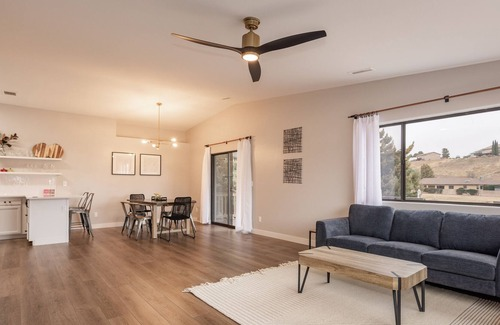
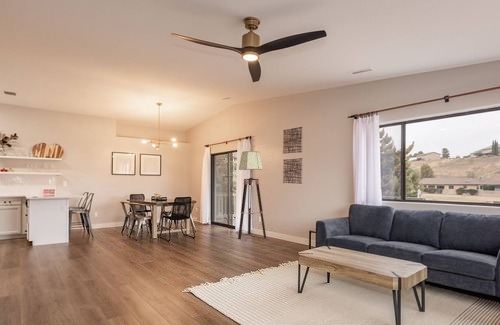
+ floor lamp (248, 193)
